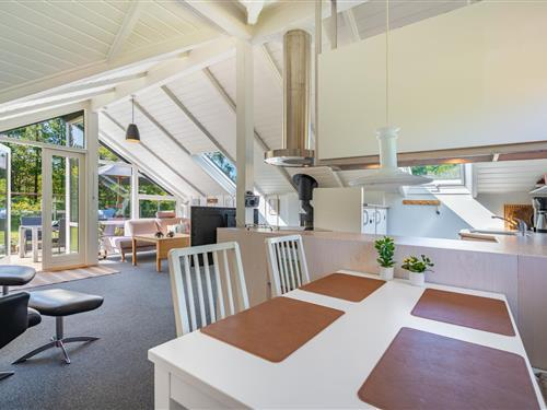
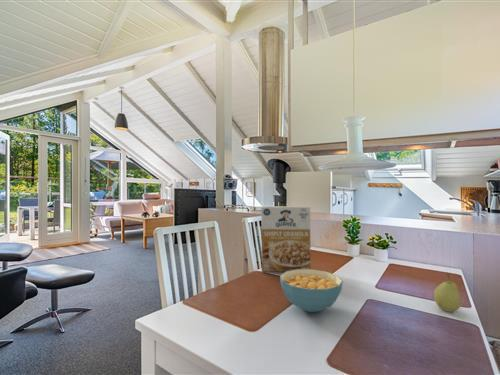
+ cereal bowl (310, 293)
+ fruit (447, 291)
+ cereal box (285, 238)
